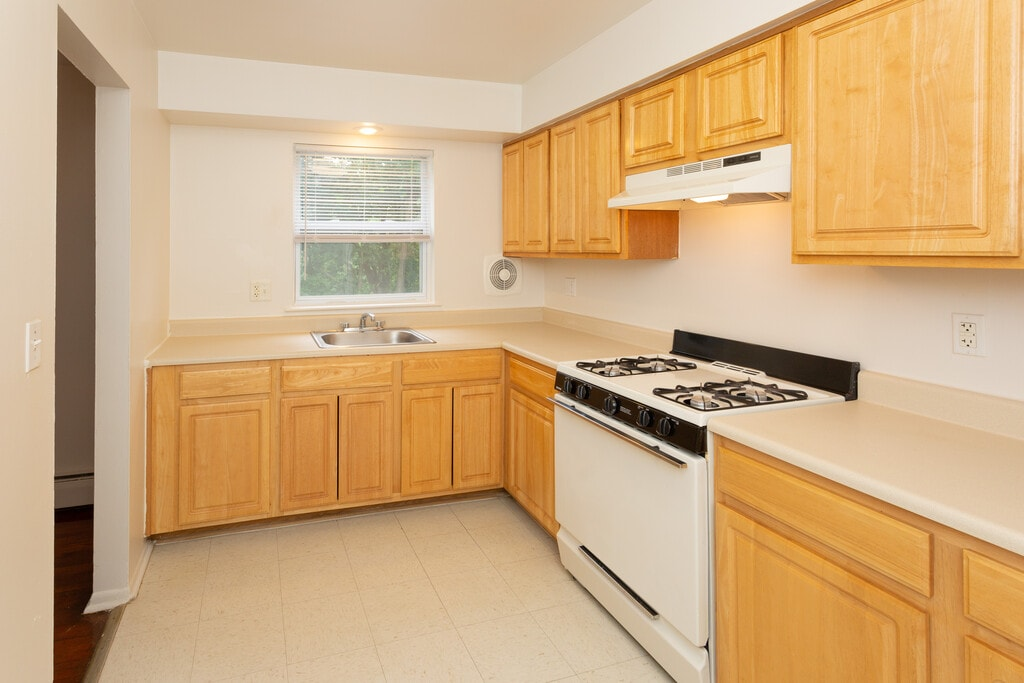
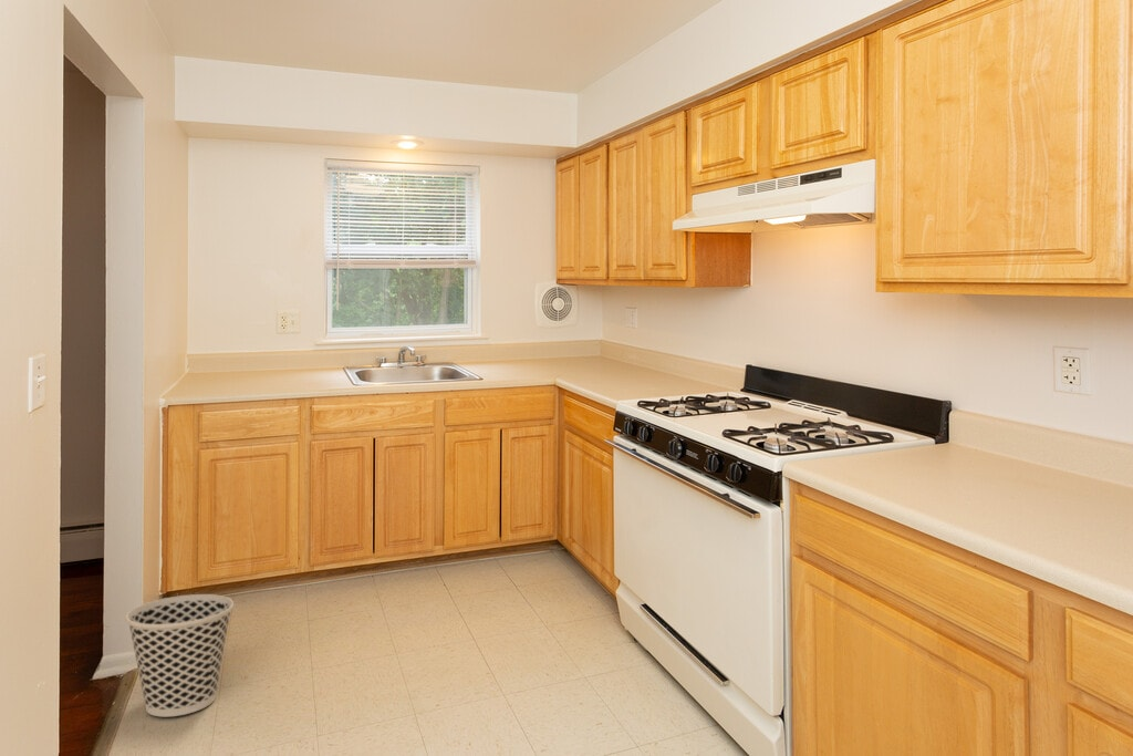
+ wastebasket (180, 655)
